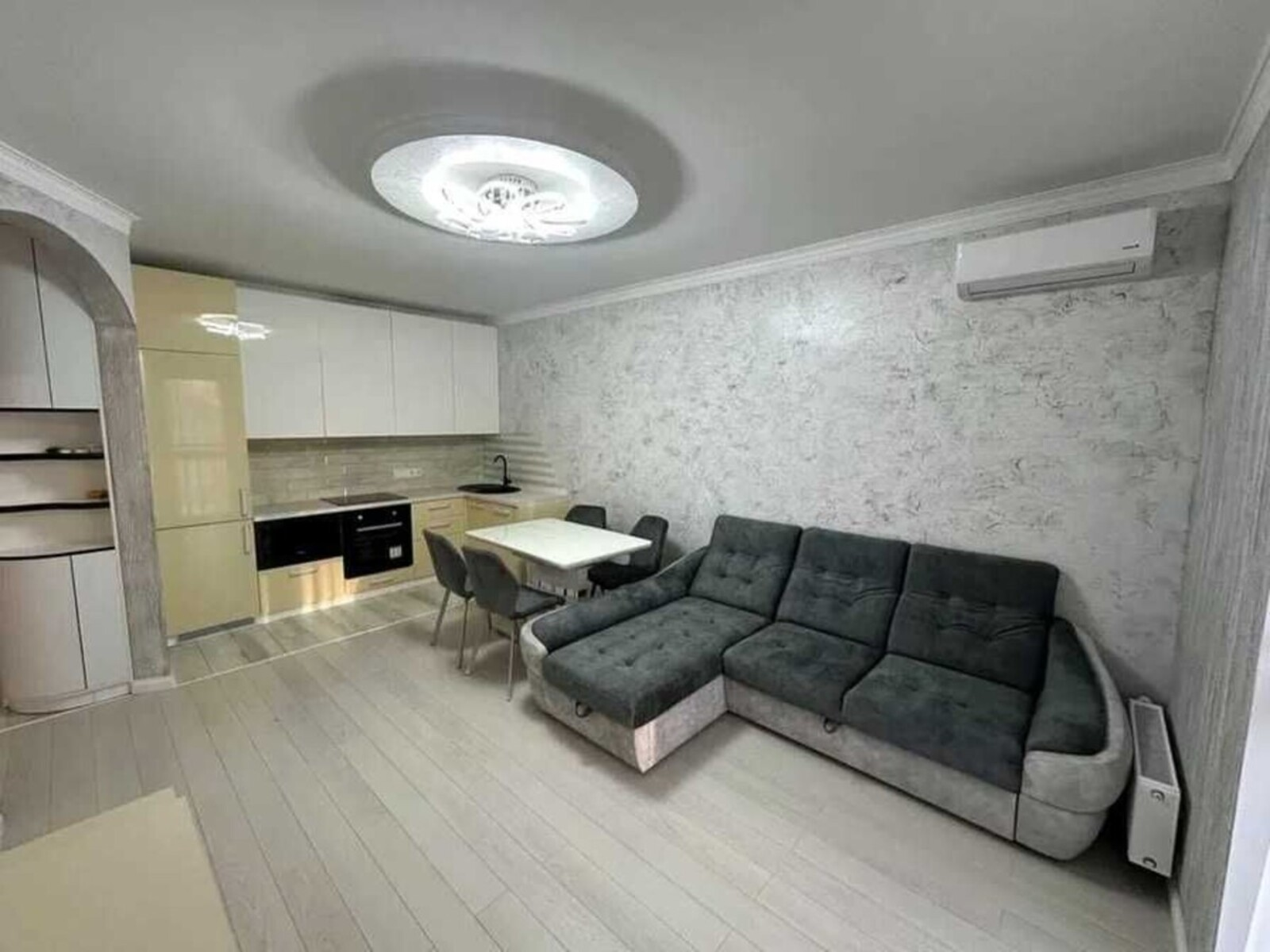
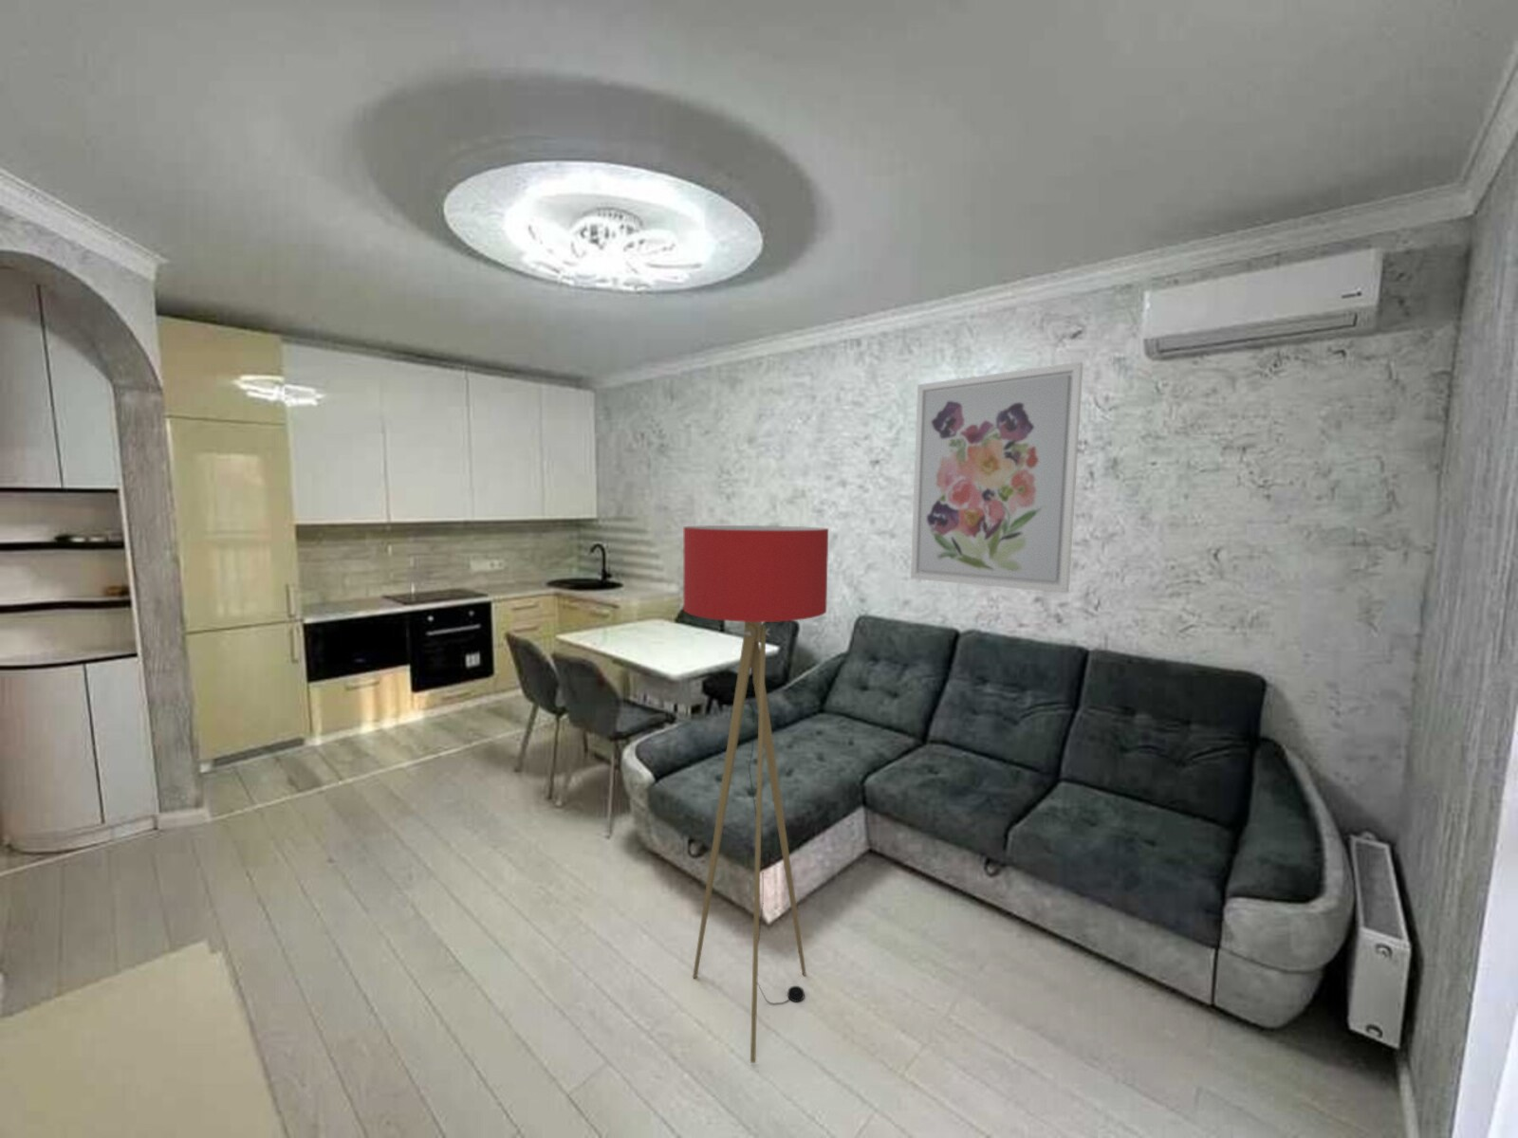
+ wall art (987, 481)
+ floor lamp (749, 773)
